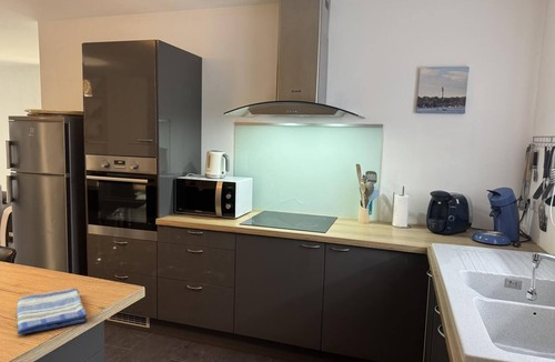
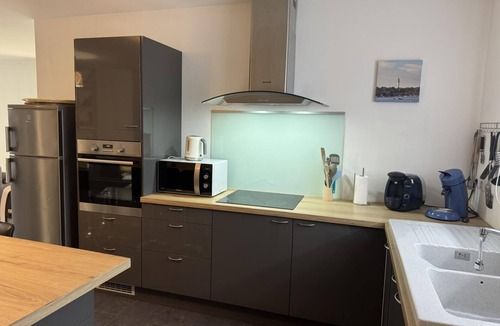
- dish towel (51, 308)
